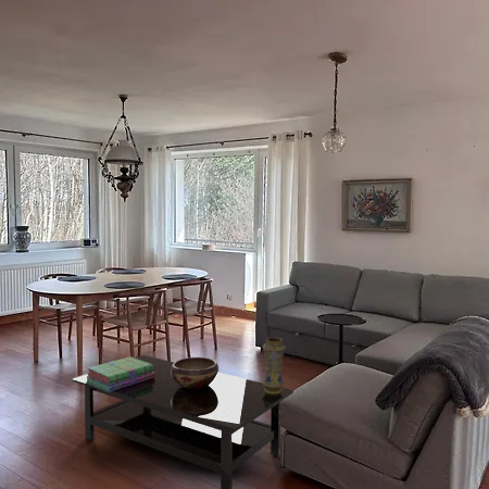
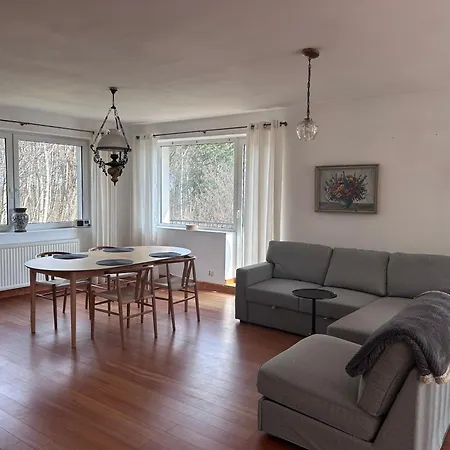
- stack of books (121, 373)
- coffee table (179, 415)
- vase (273, 364)
- decorative bowl (195, 374)
